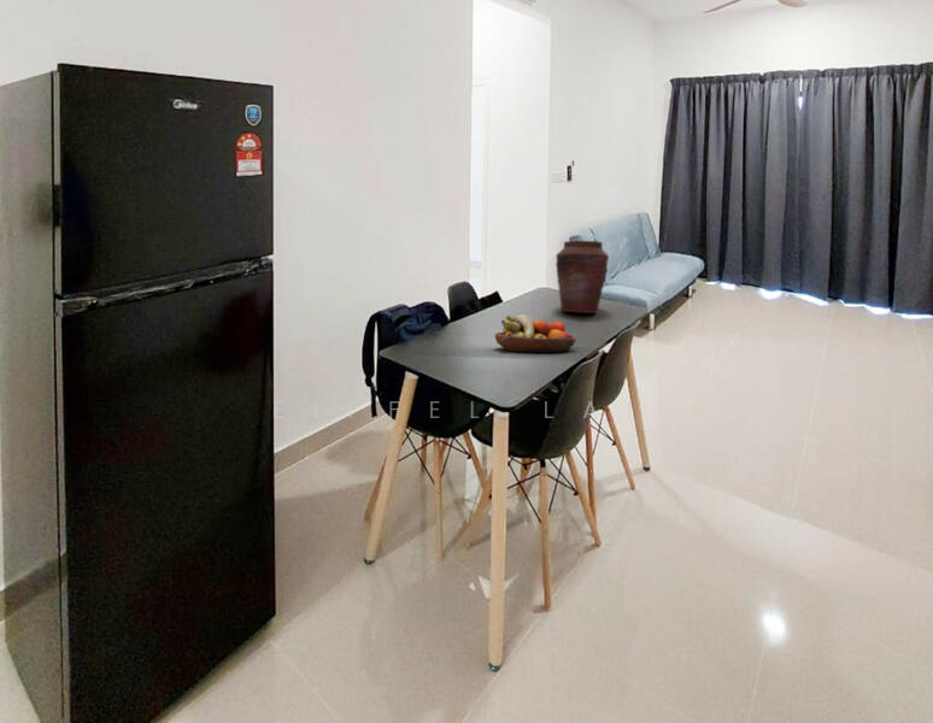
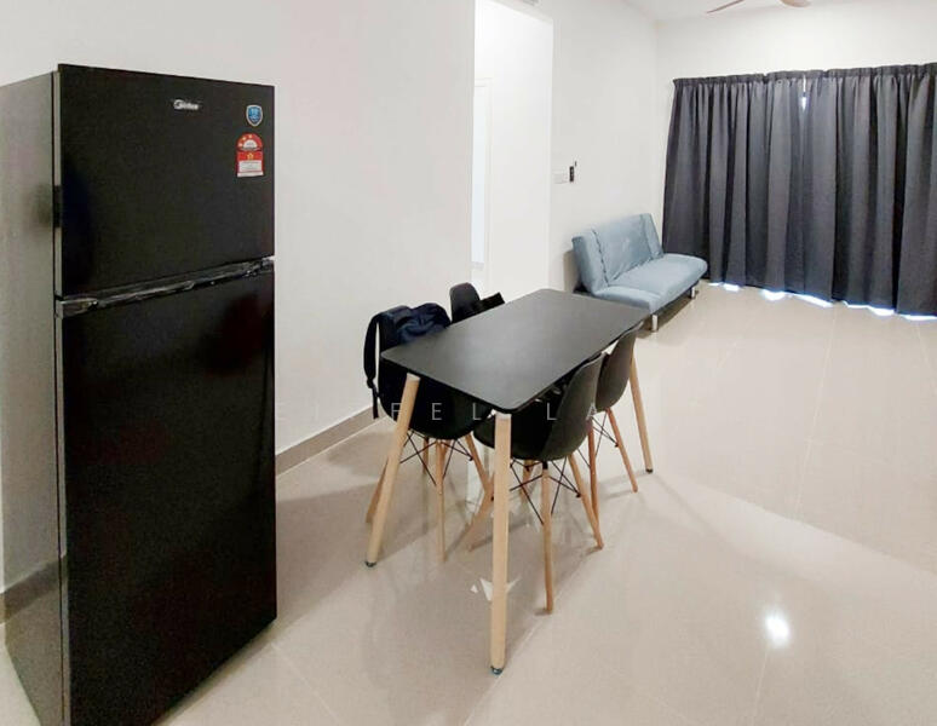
- vase (581, 277)
- fruit bowl (534, 331)
